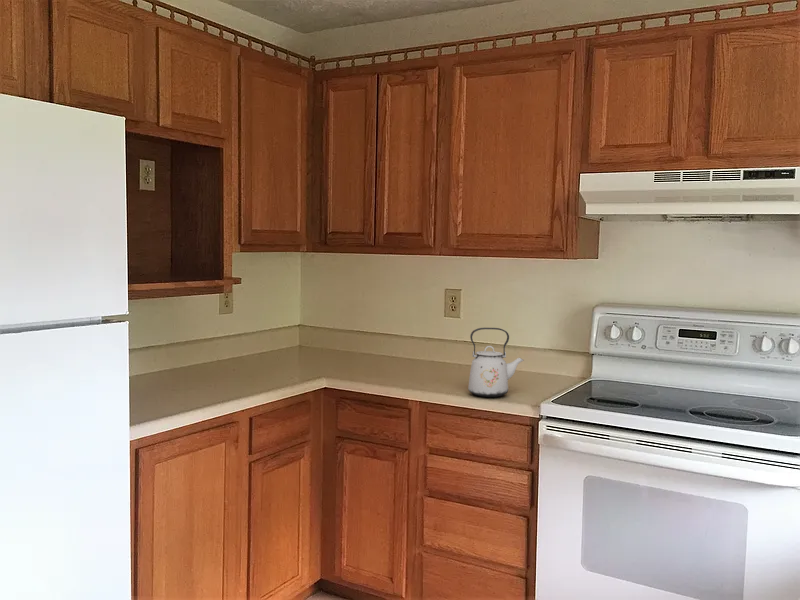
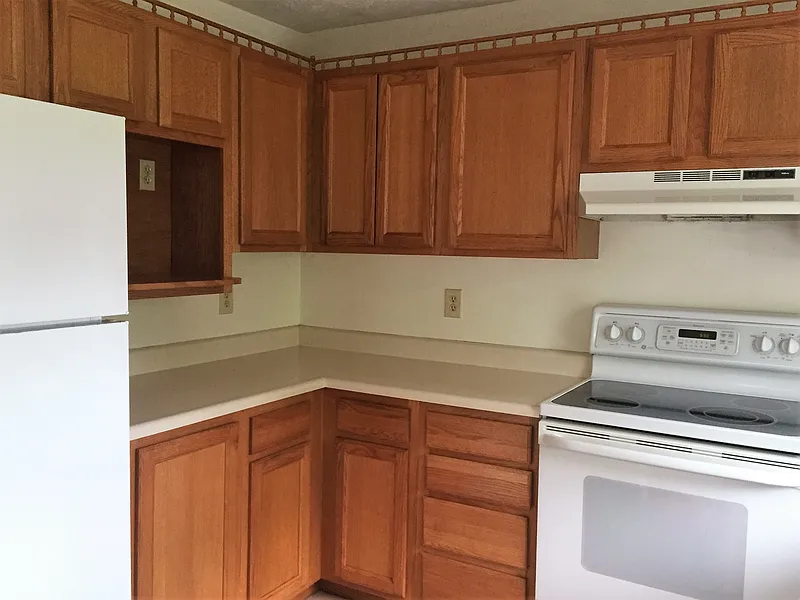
- kettle (496, 361)
